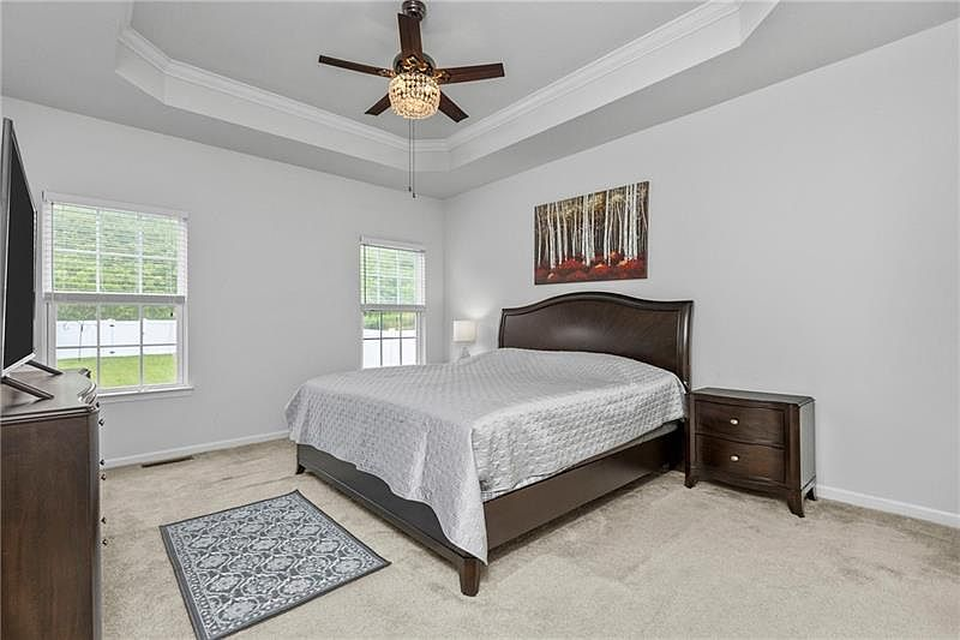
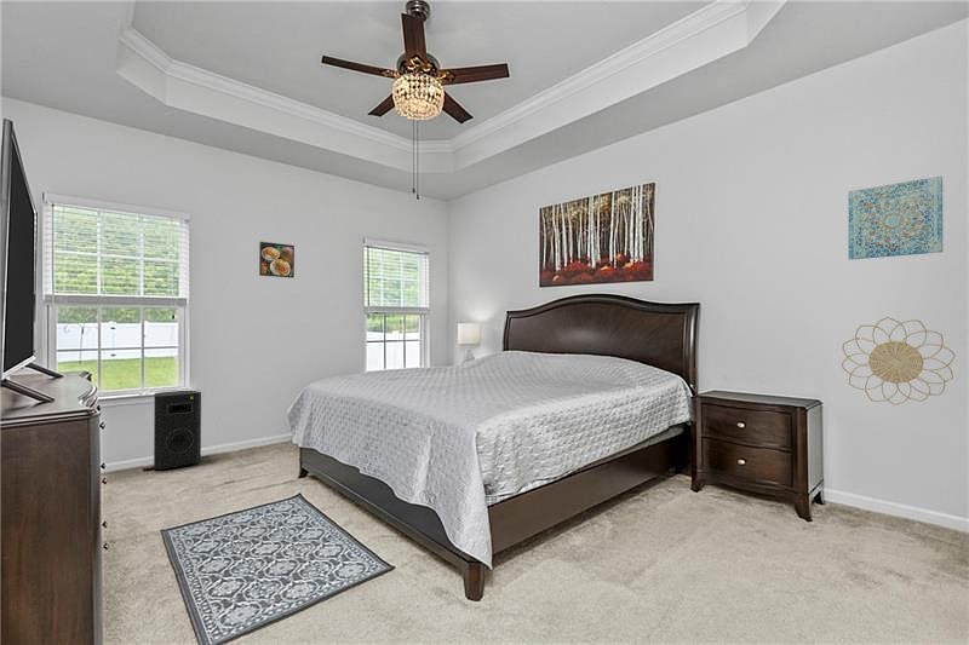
+ decorative wall piece (894, 361)
+ wall art (893, 220)
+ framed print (276, 259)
+ speaker (176, 428)
